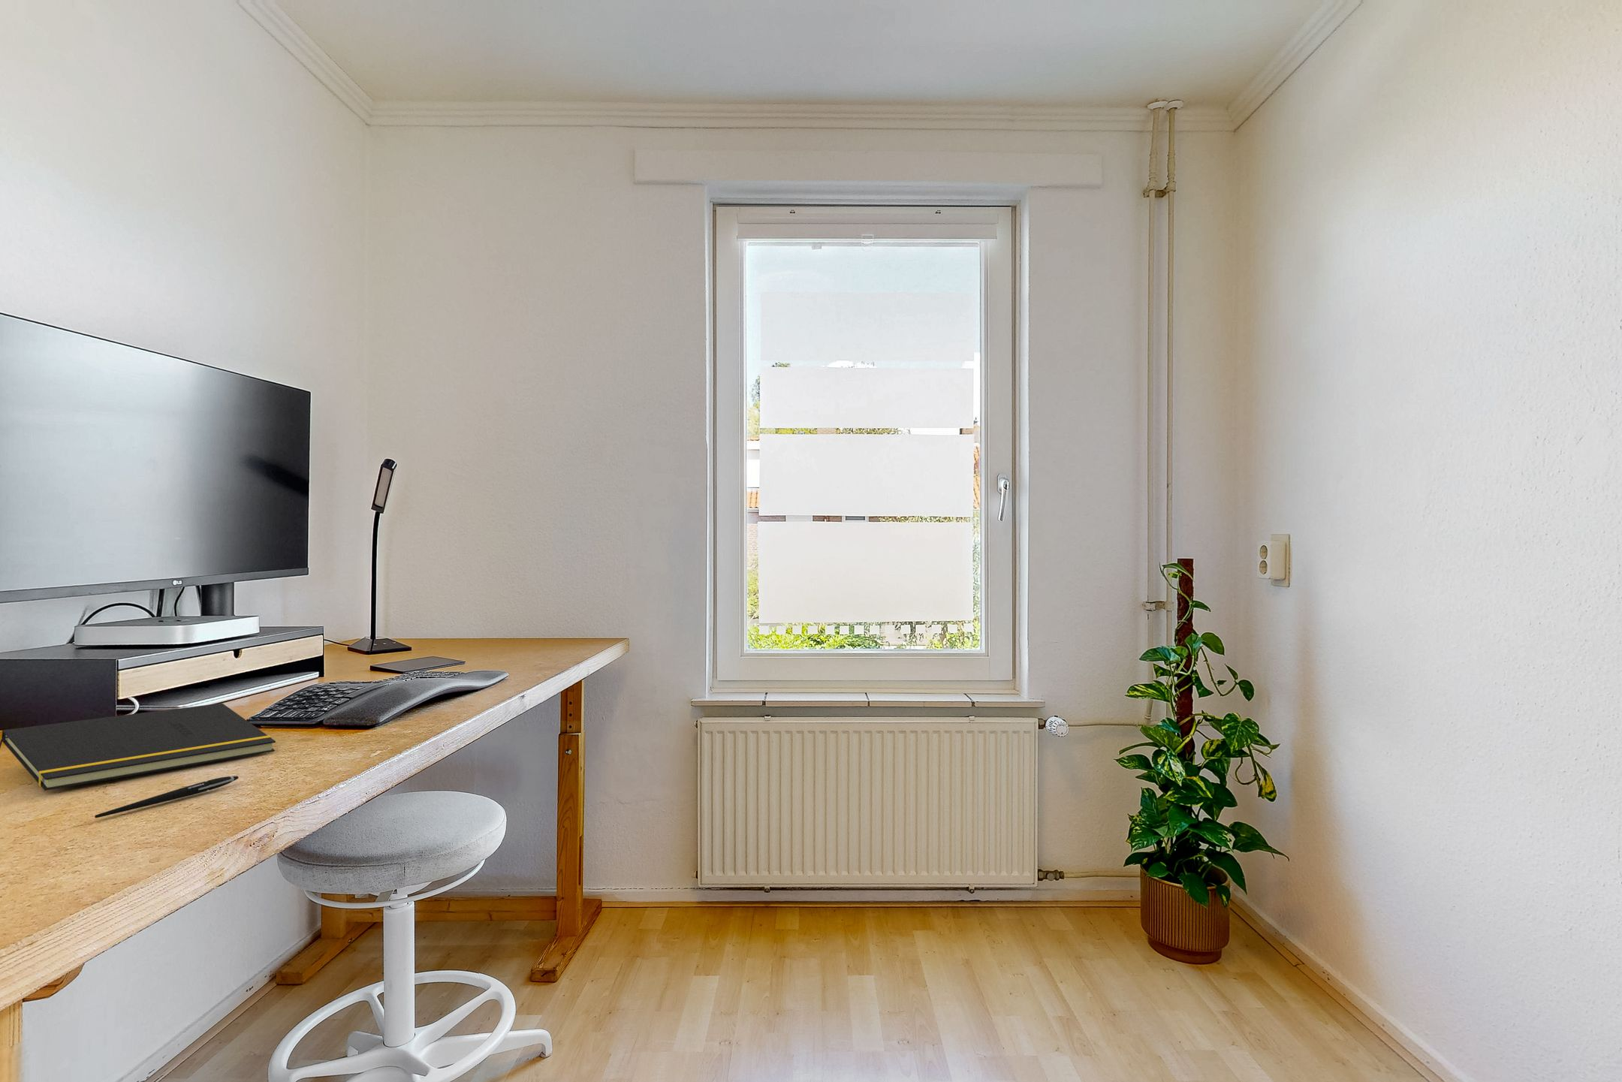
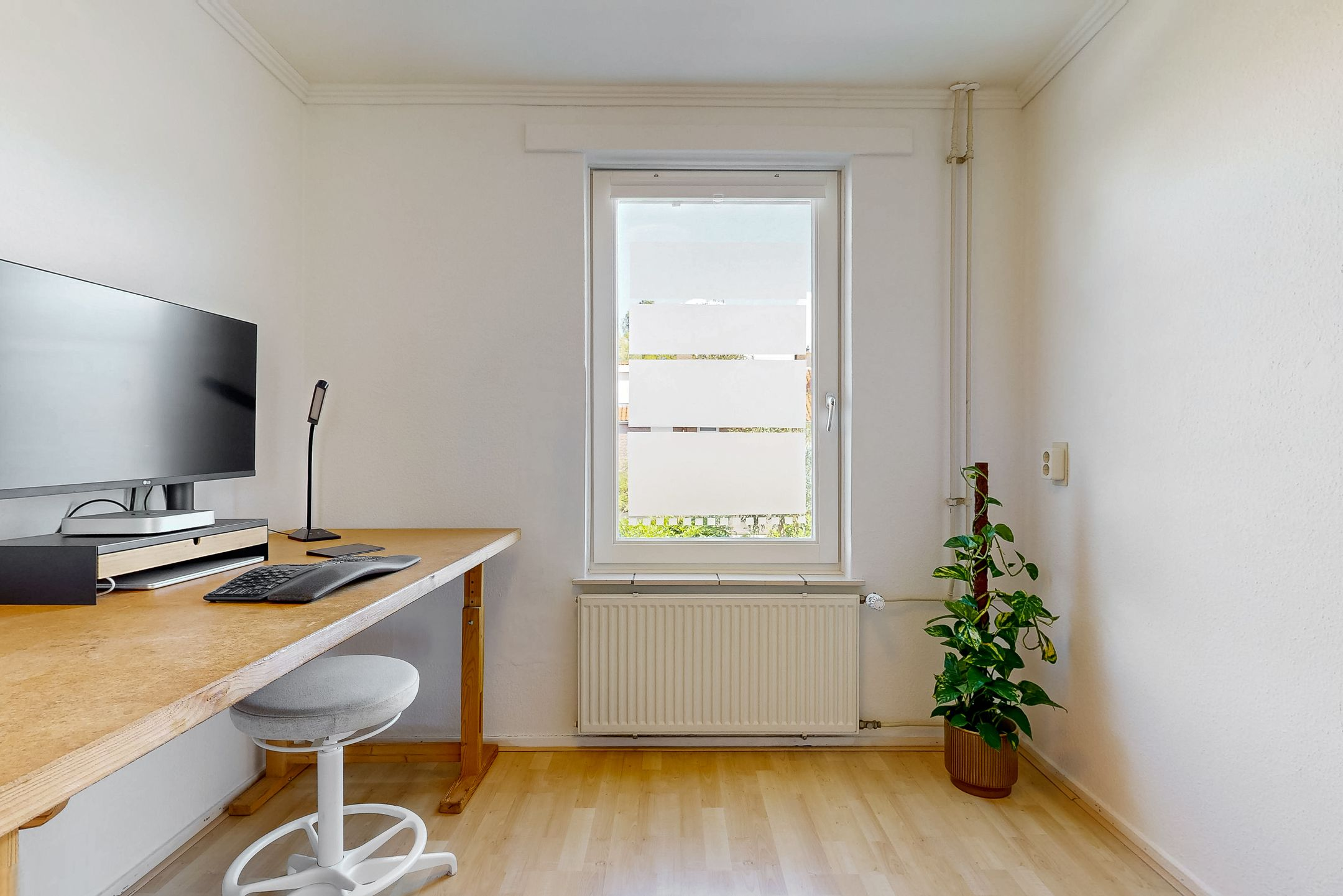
- notepad (144, 740)
- pen (170, 793)
